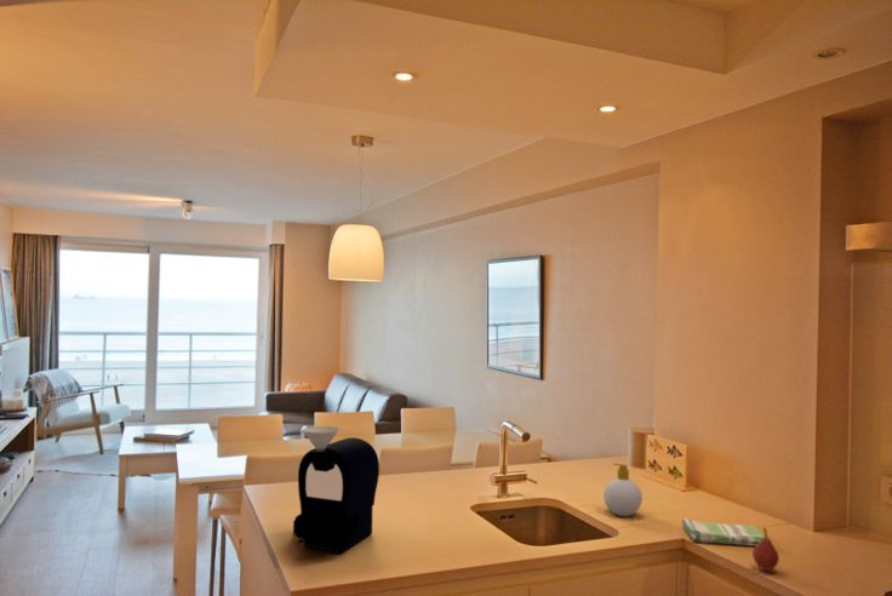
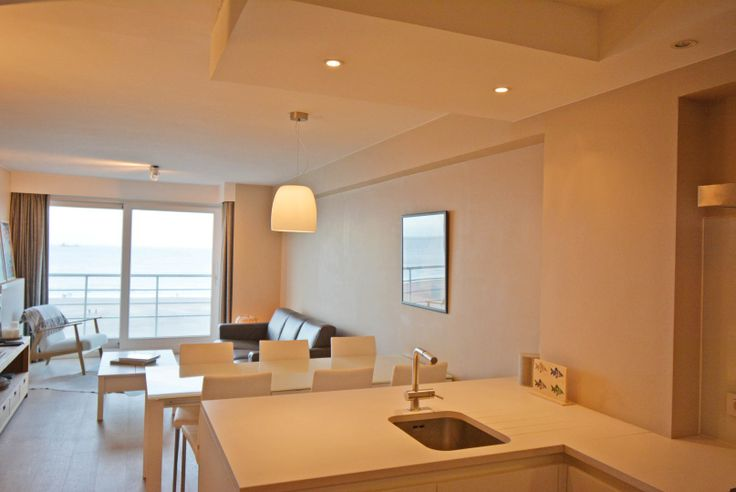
- fruit (765, 548)
- dish towel (724, 529)
- coffee roaster (320, 483)
- soap bottle (622, 488)
